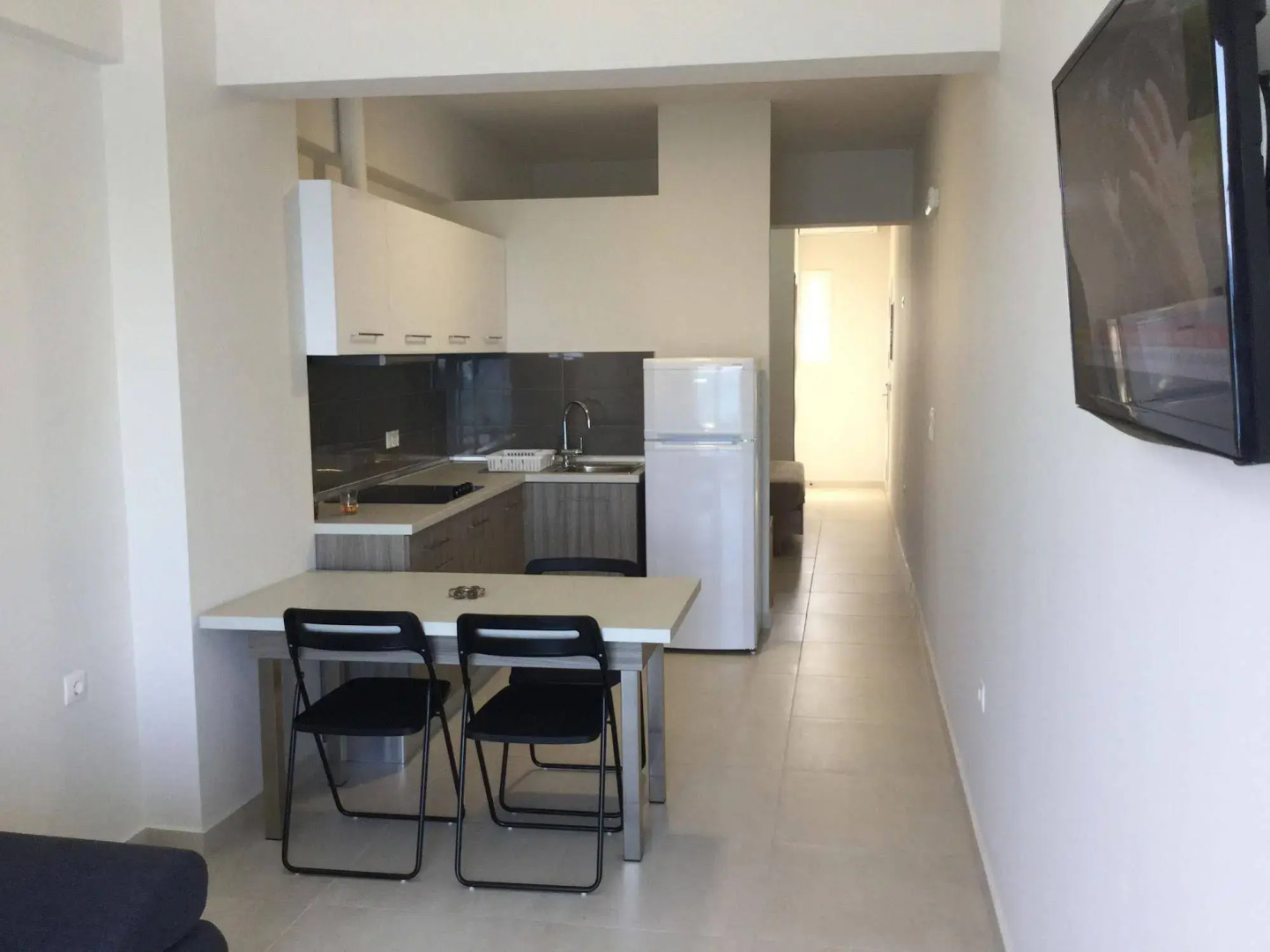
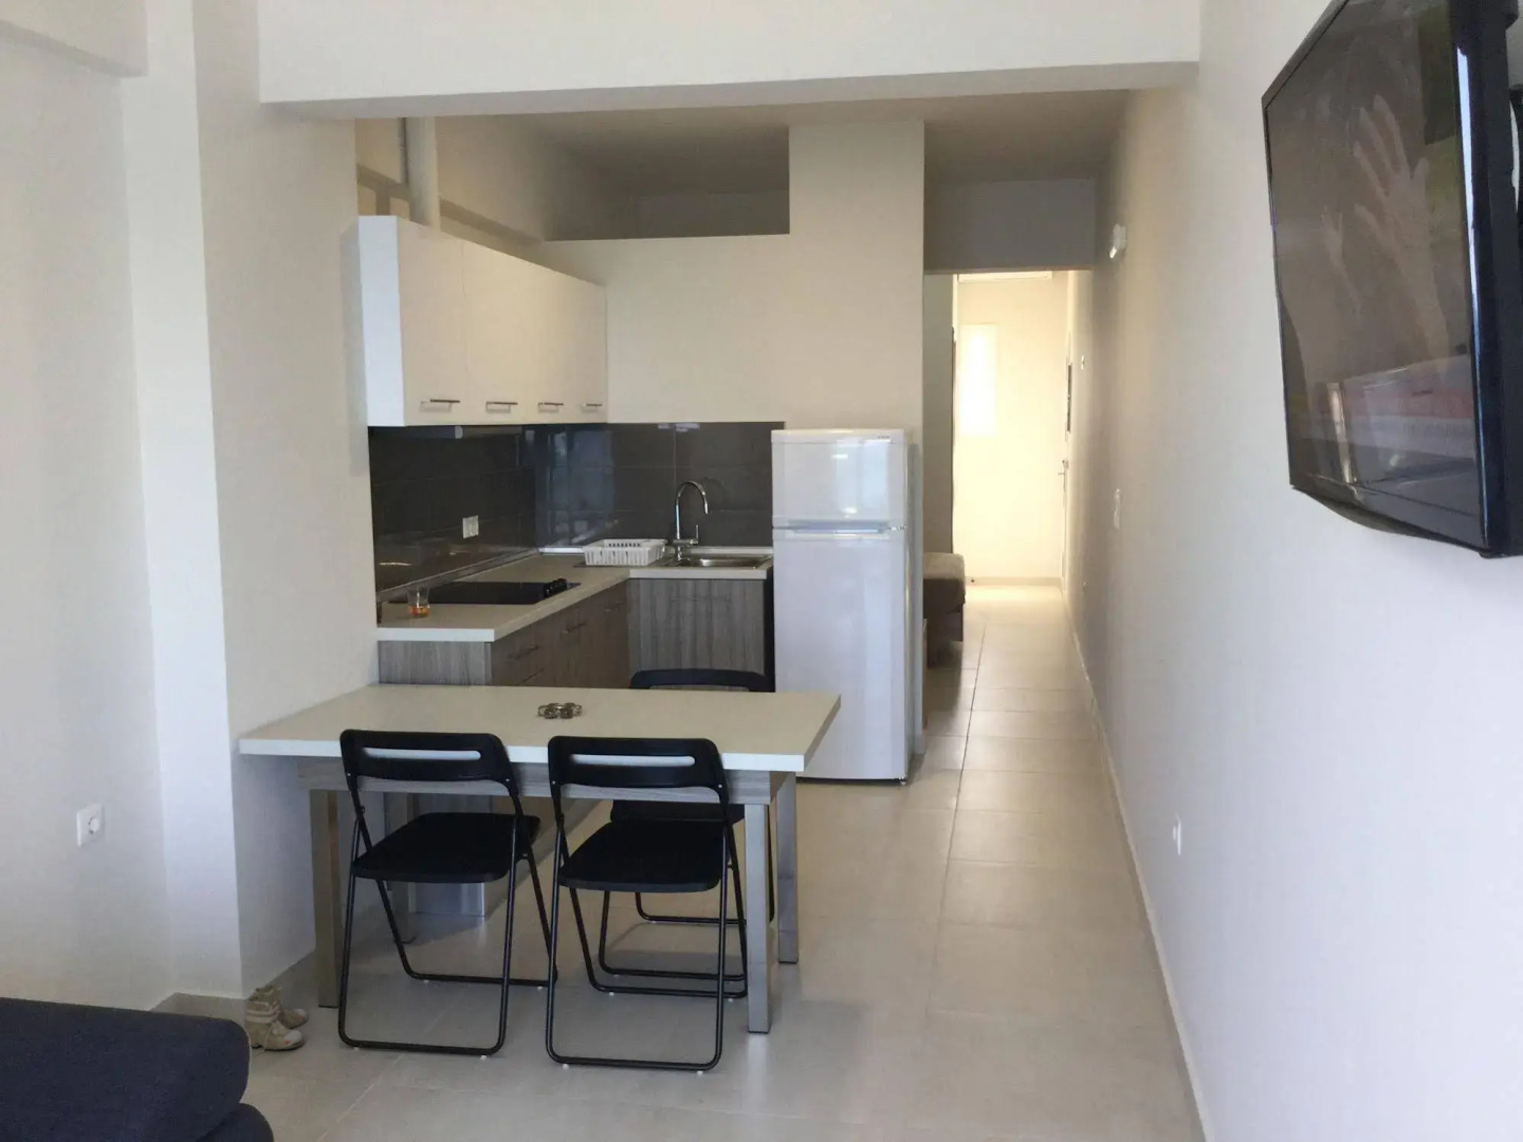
+ boots (276, 1014)
